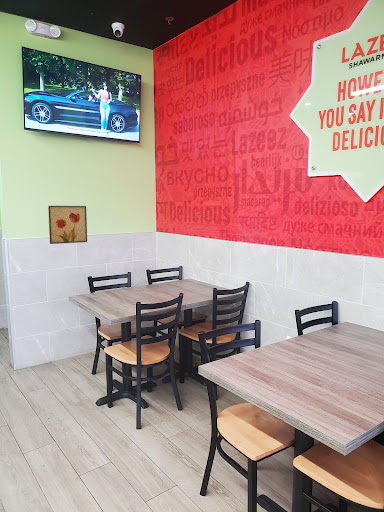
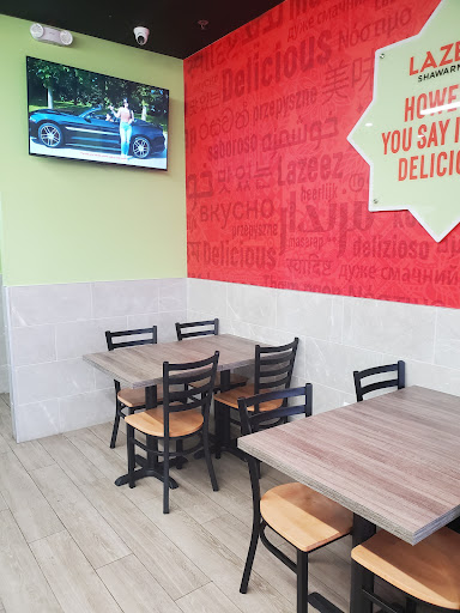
- wall art (68, 224)
